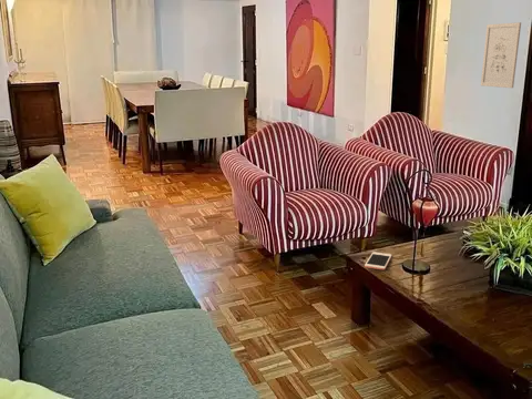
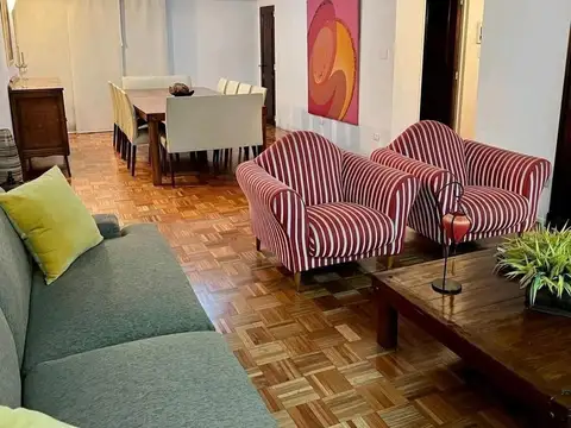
- cell phone (378, 260)
- wall art (500, 55)
